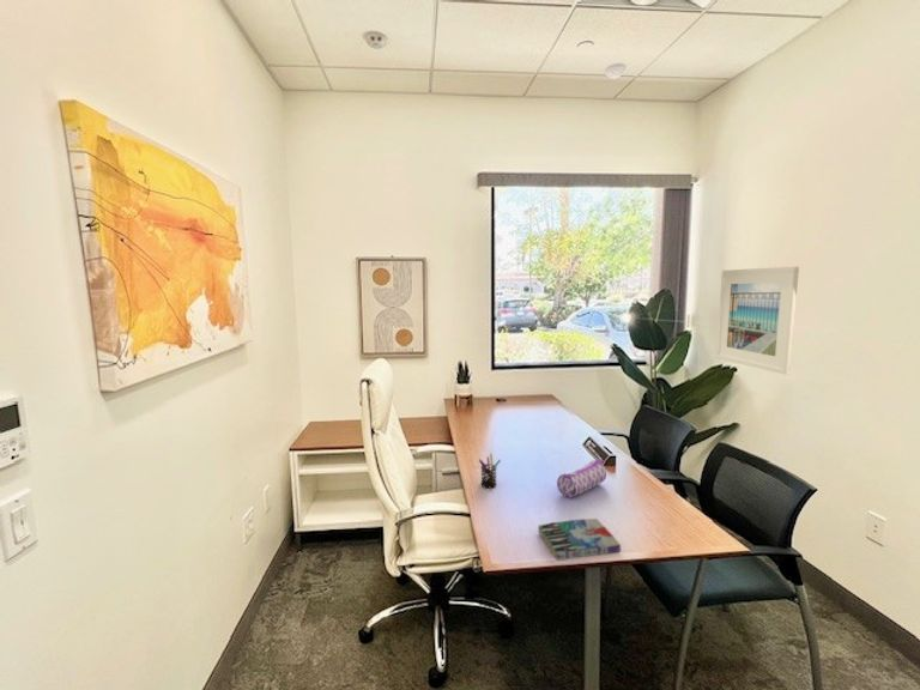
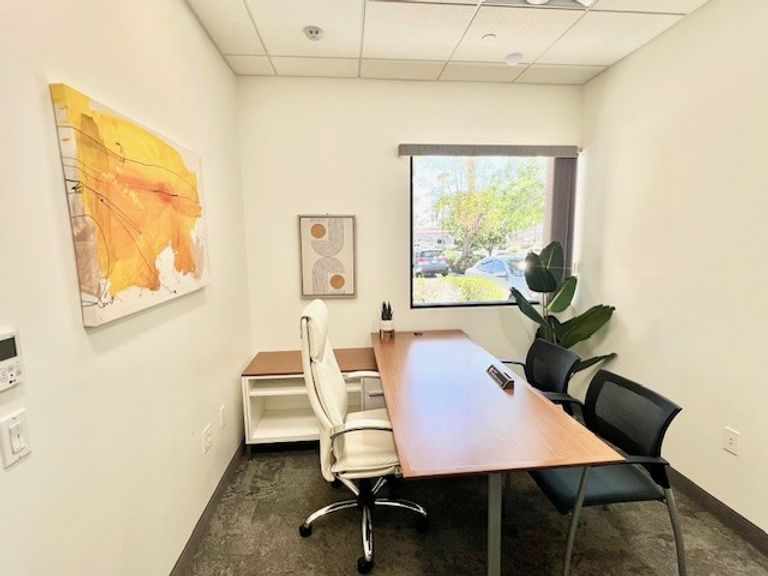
- book (577, 537)
- pen holder (490, 470)
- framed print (752, 317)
- pencil case (581, 477)
